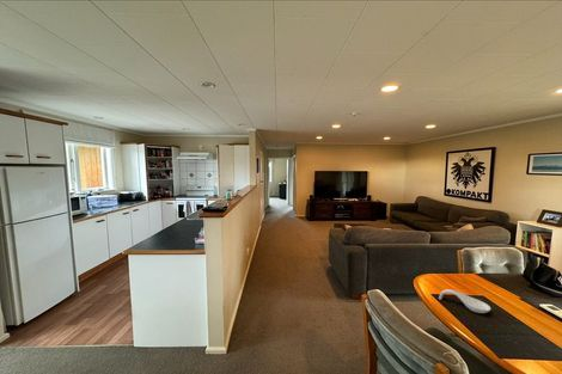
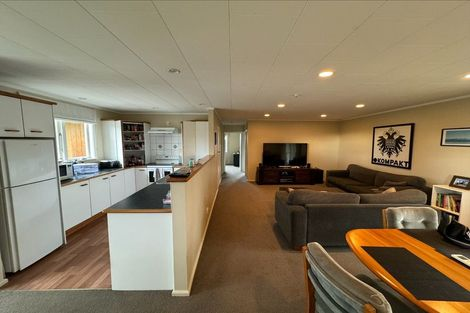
- spoon rest (463, 300)
